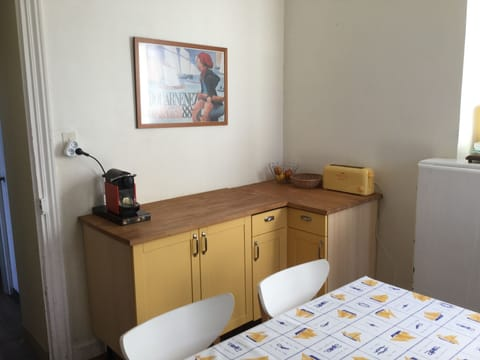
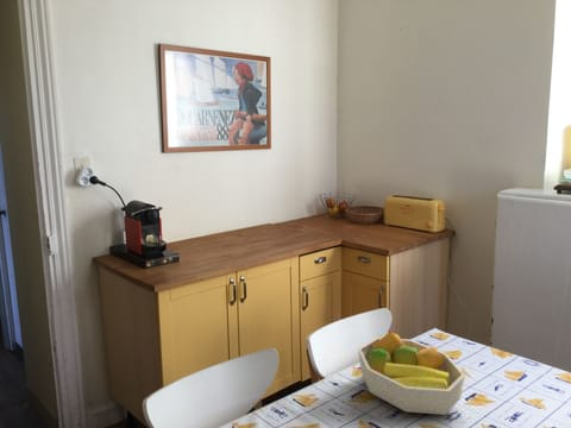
+ fruit bowl (408, 369)
